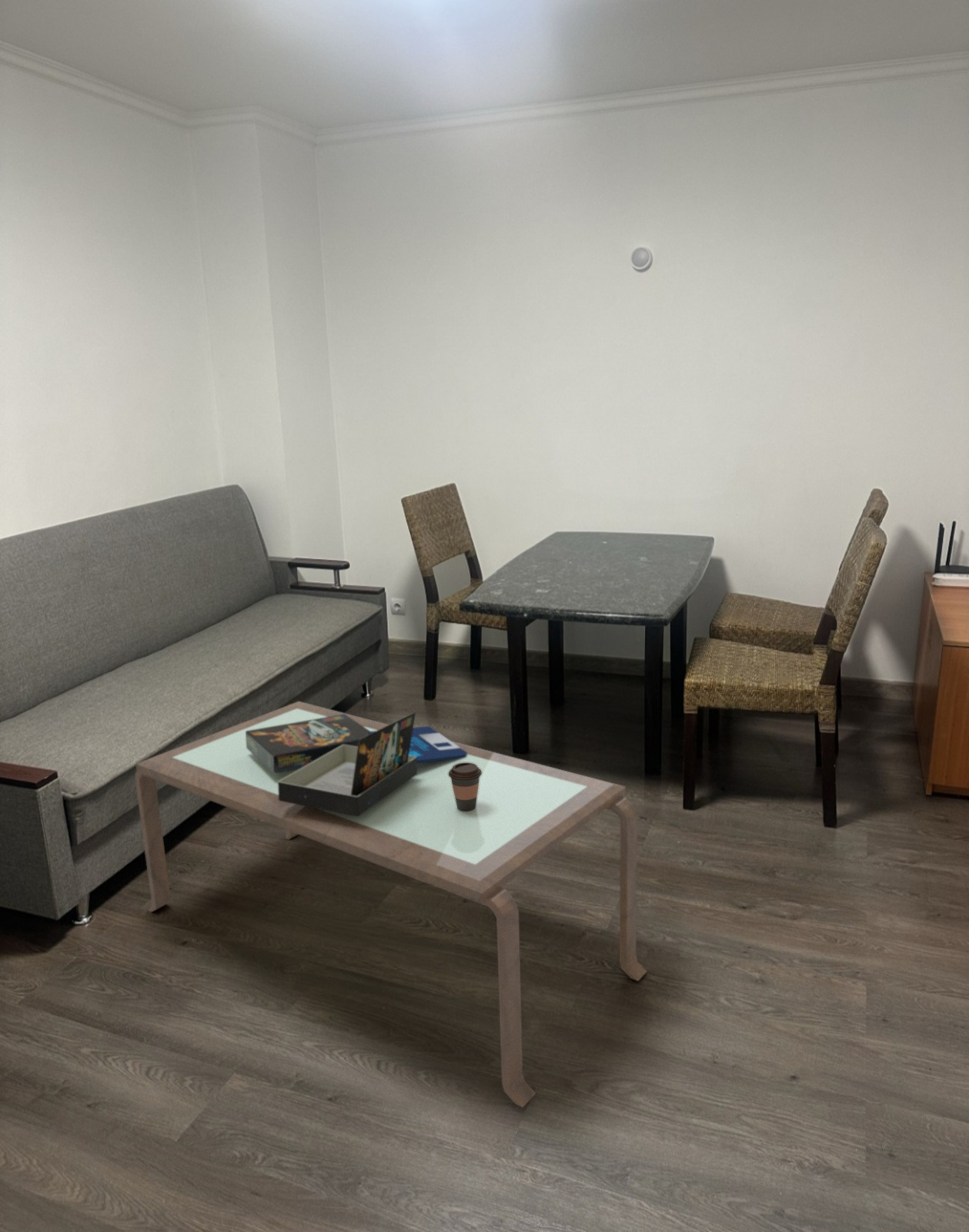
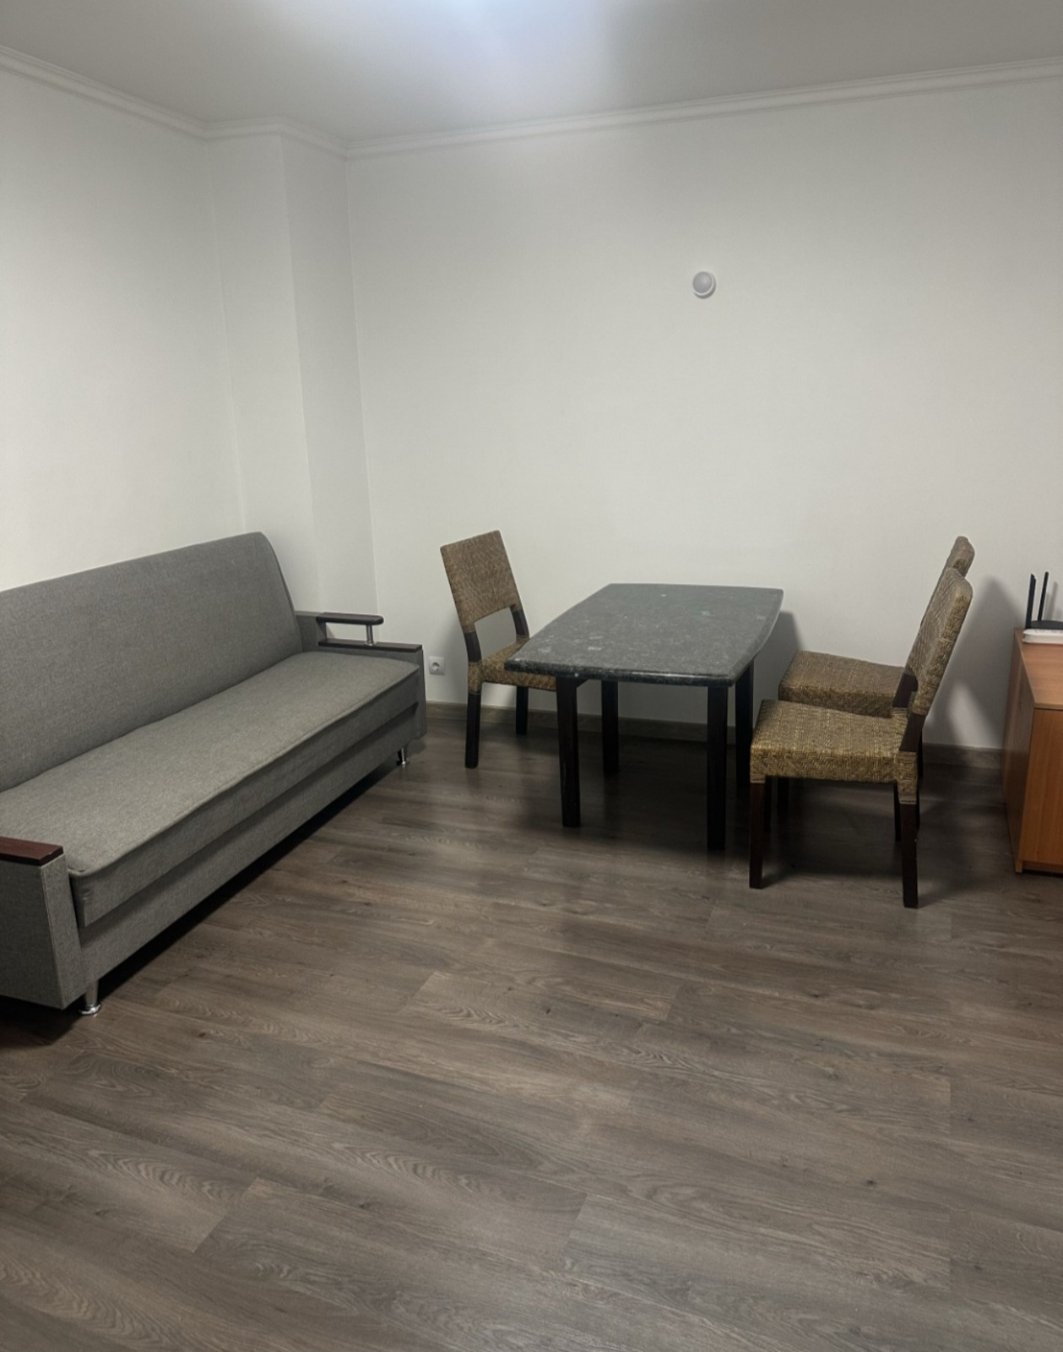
- coffee cup (466, 786)
- coffee table (374, 856)
- board game (336, 735)
